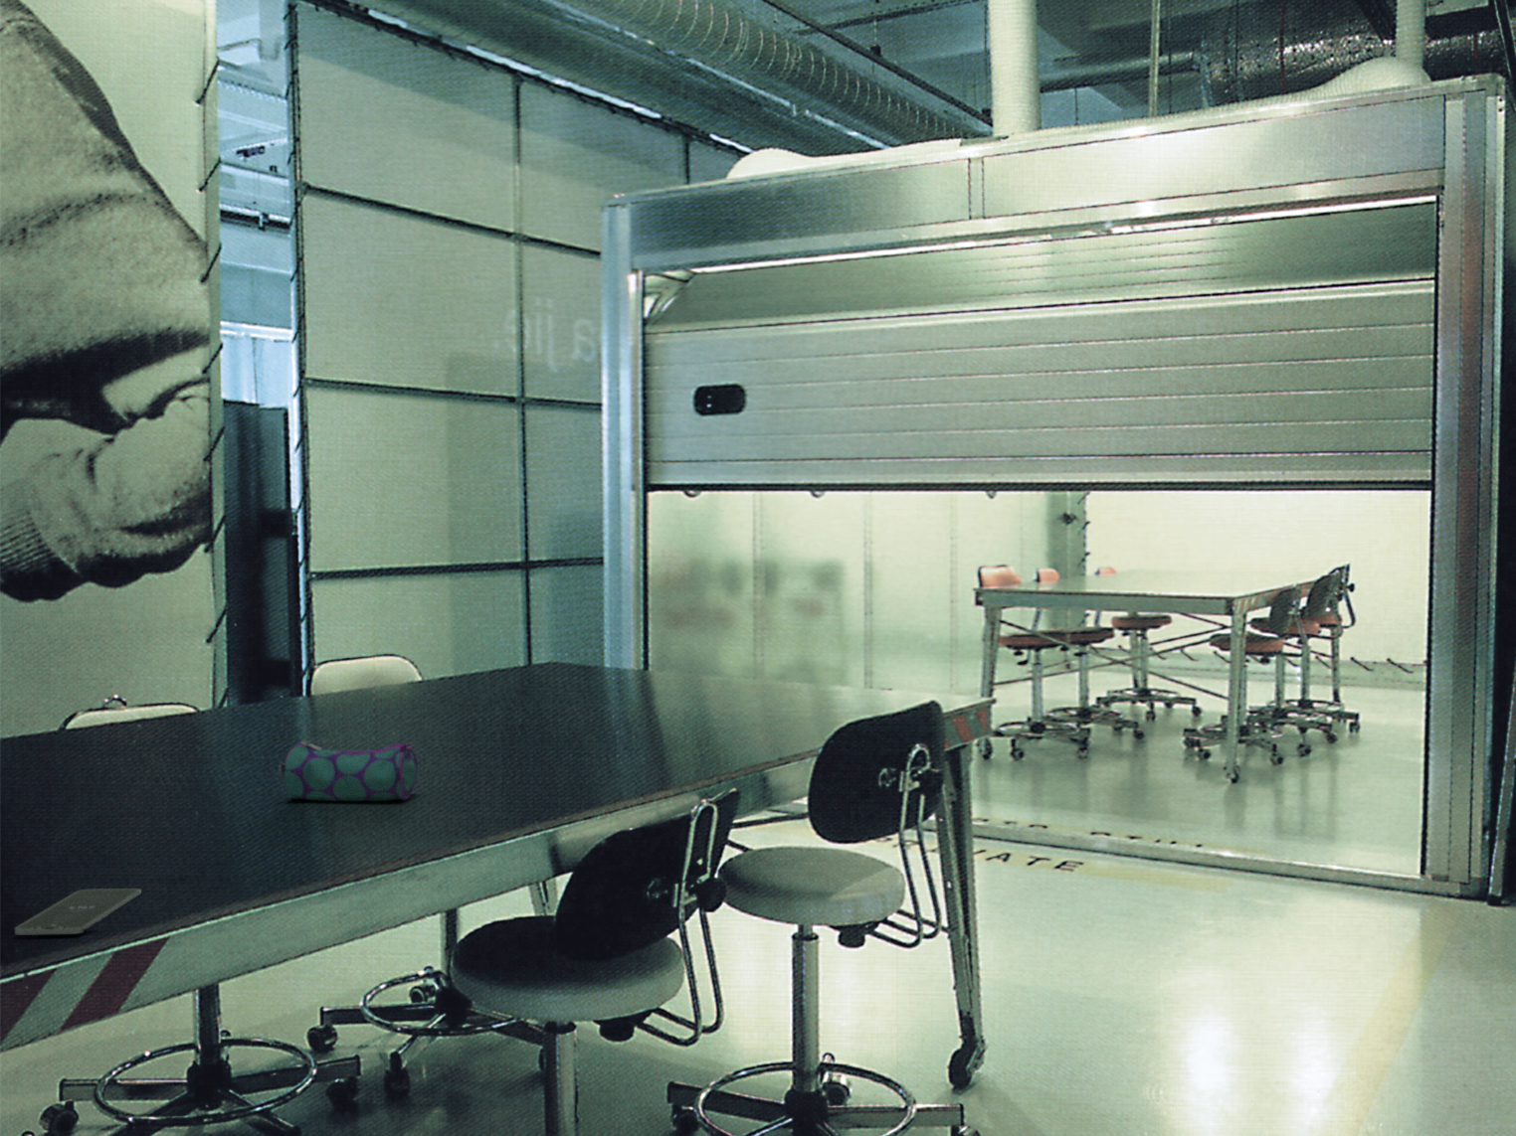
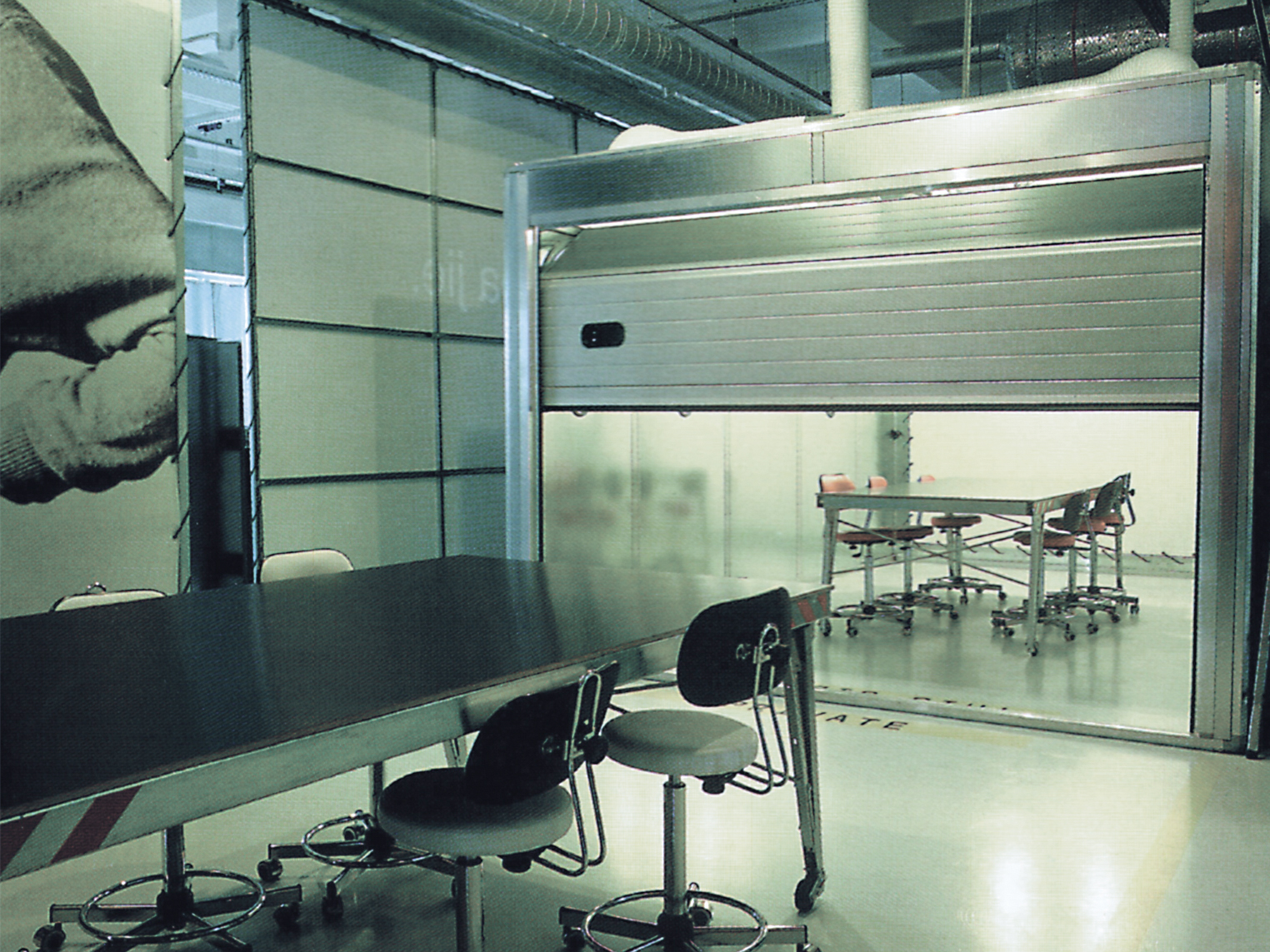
- smartphone (81, 910)
- pencil case (349, 770)
